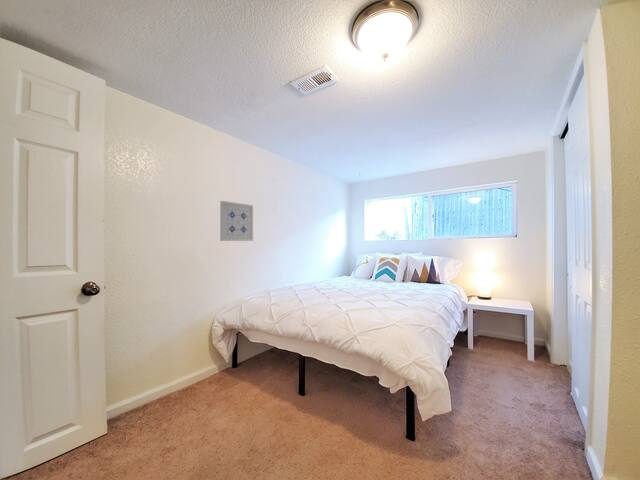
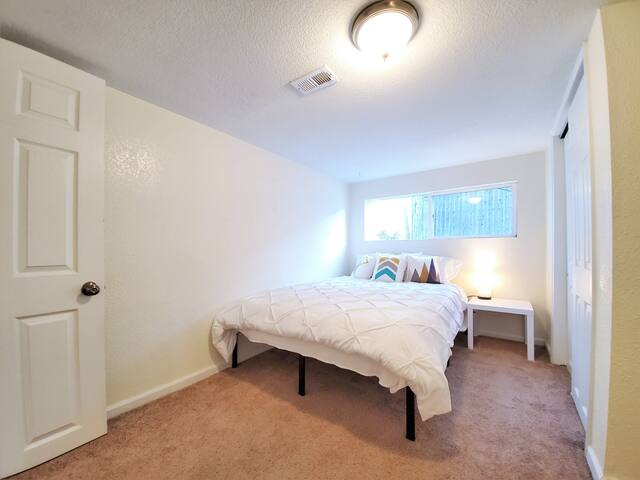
- wall art (237, 222)
